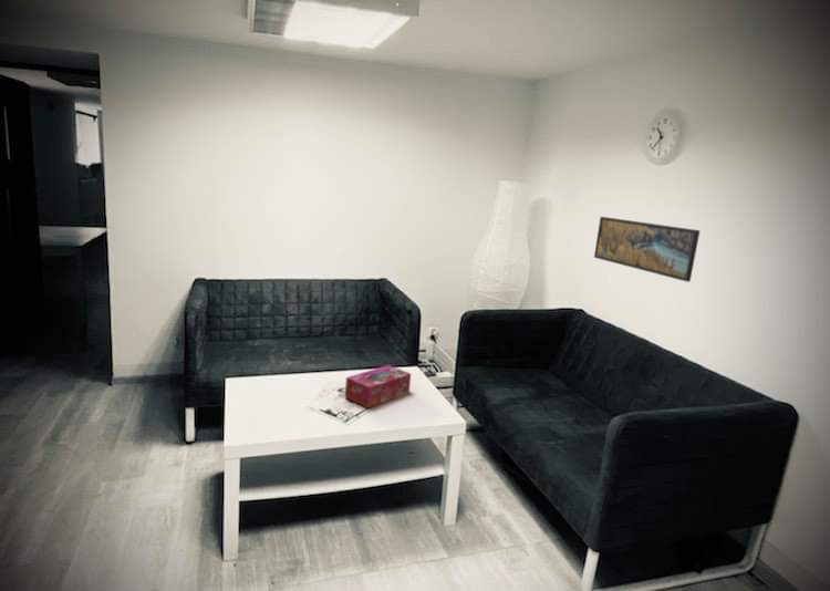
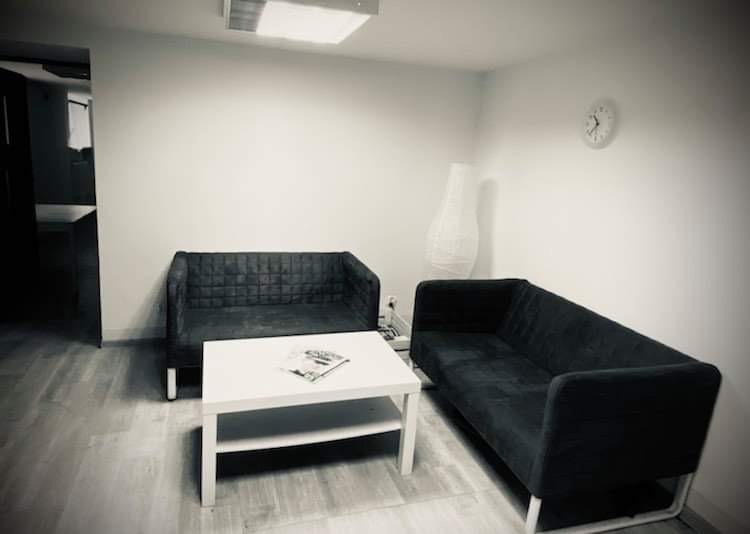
- tissue box (378, 385)
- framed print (640, 246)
